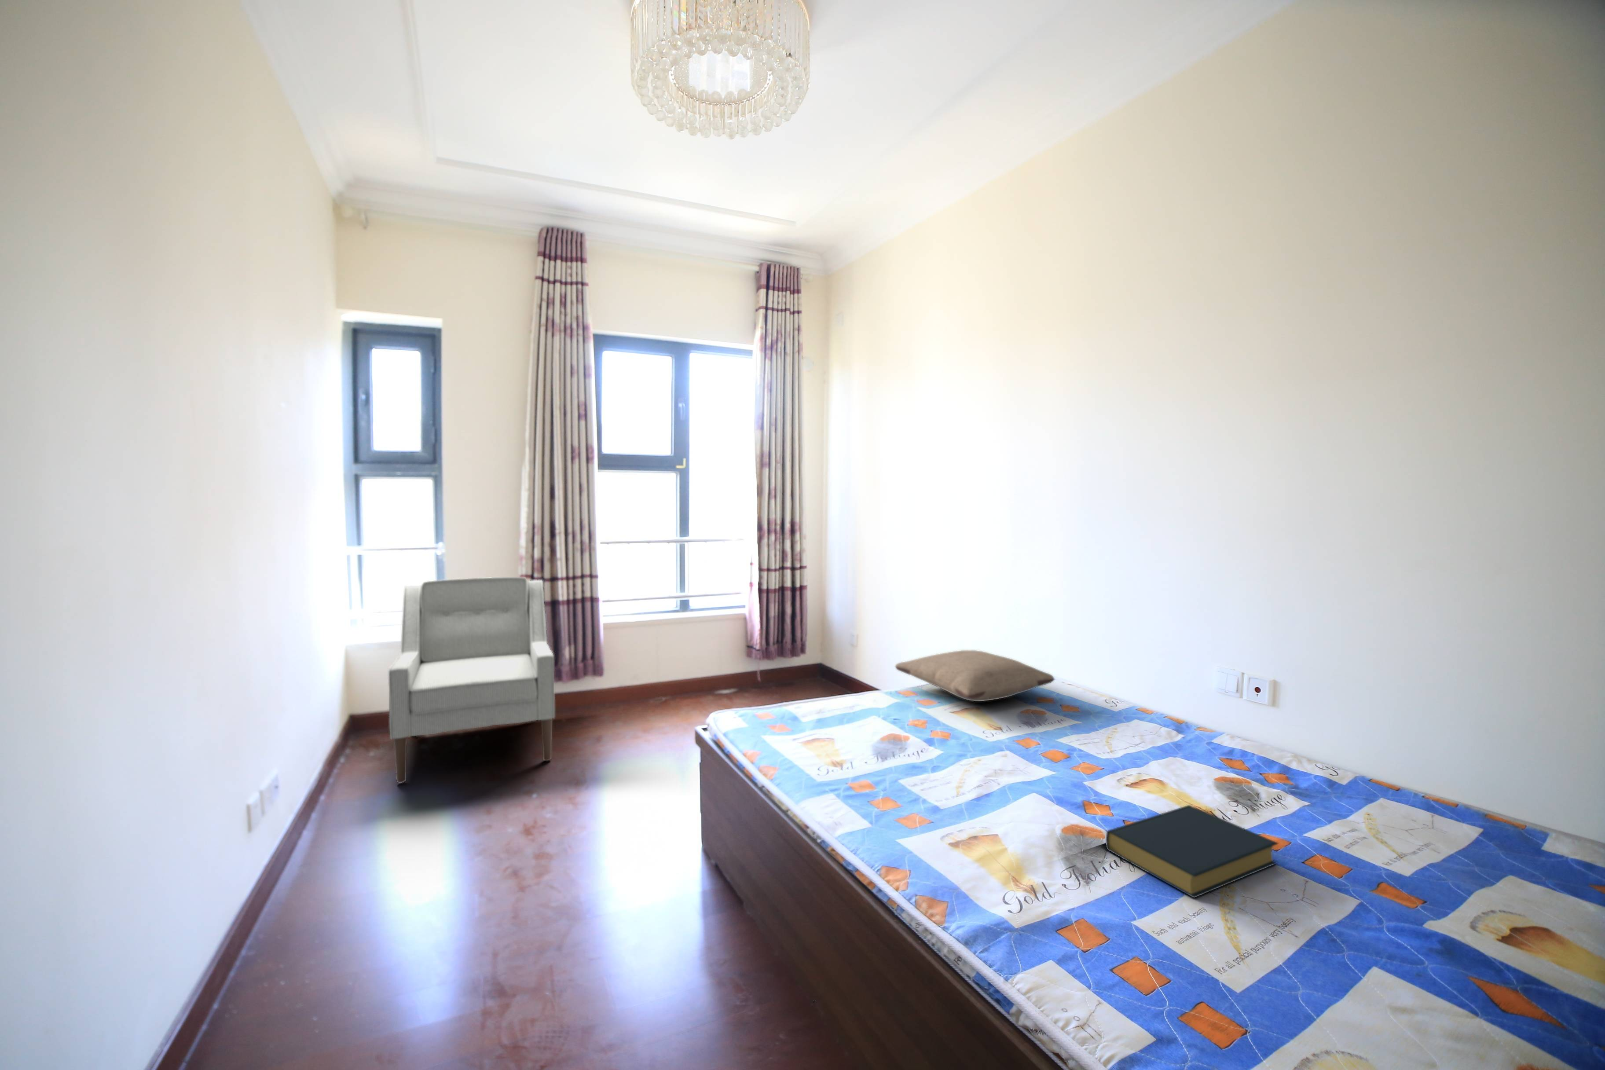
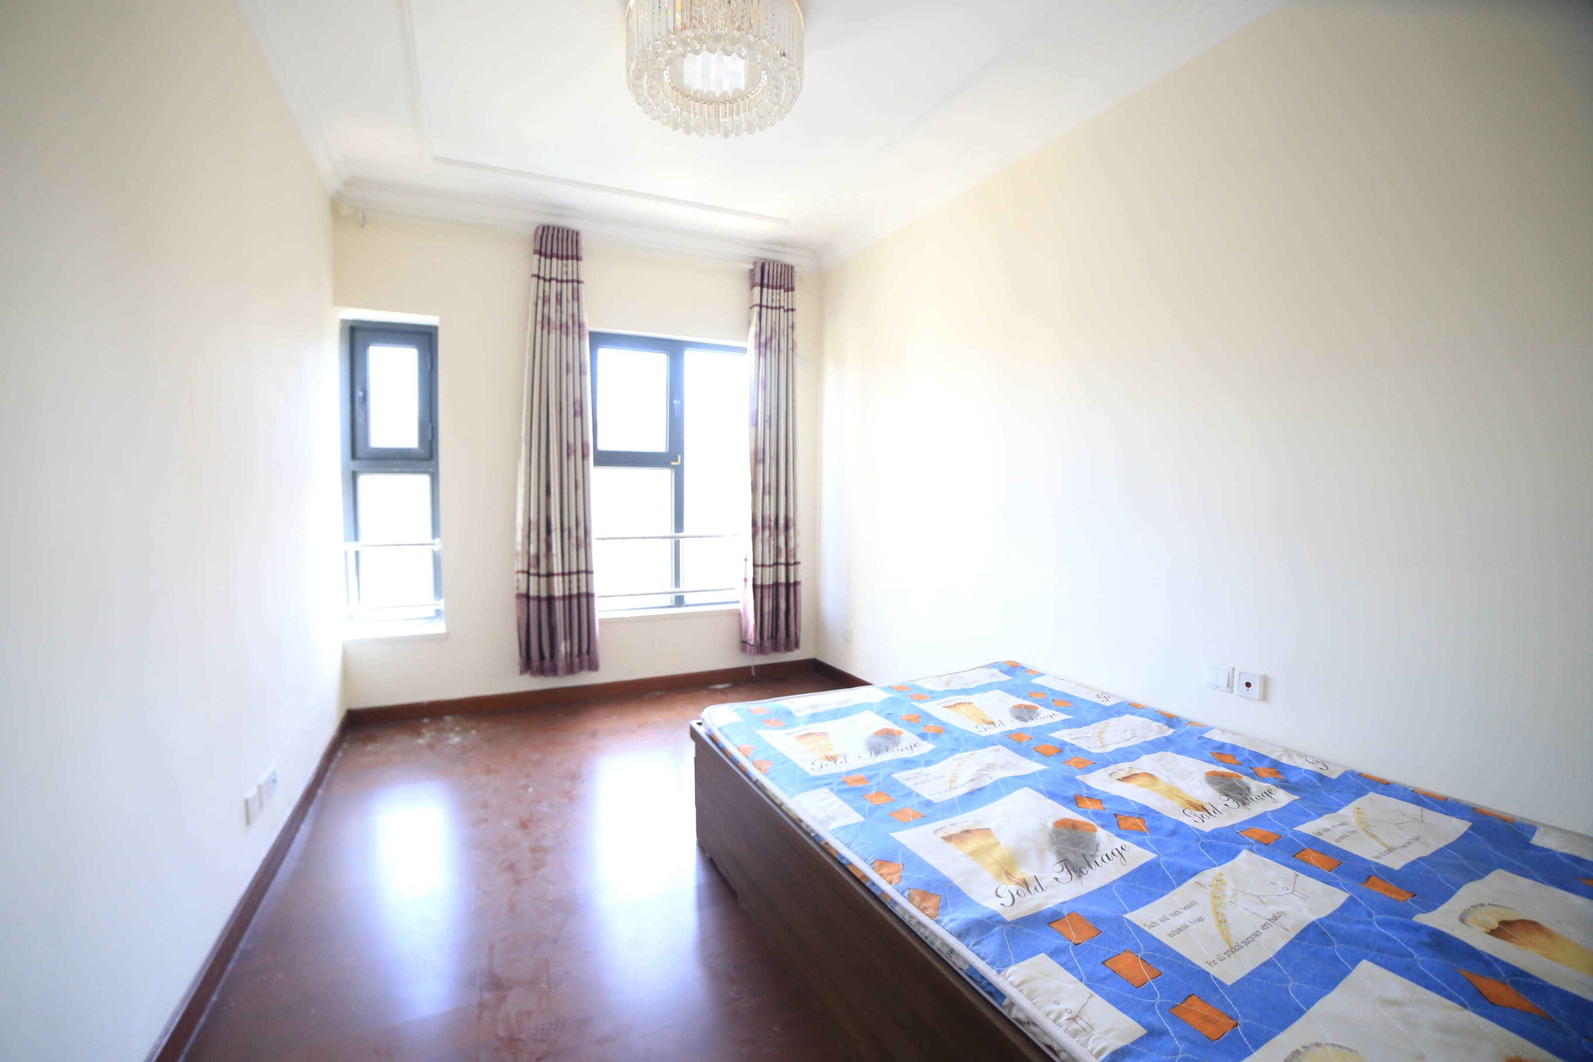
- hardback book (1191, 845)
- pillow (973, 674)
- chair (475, 665)
